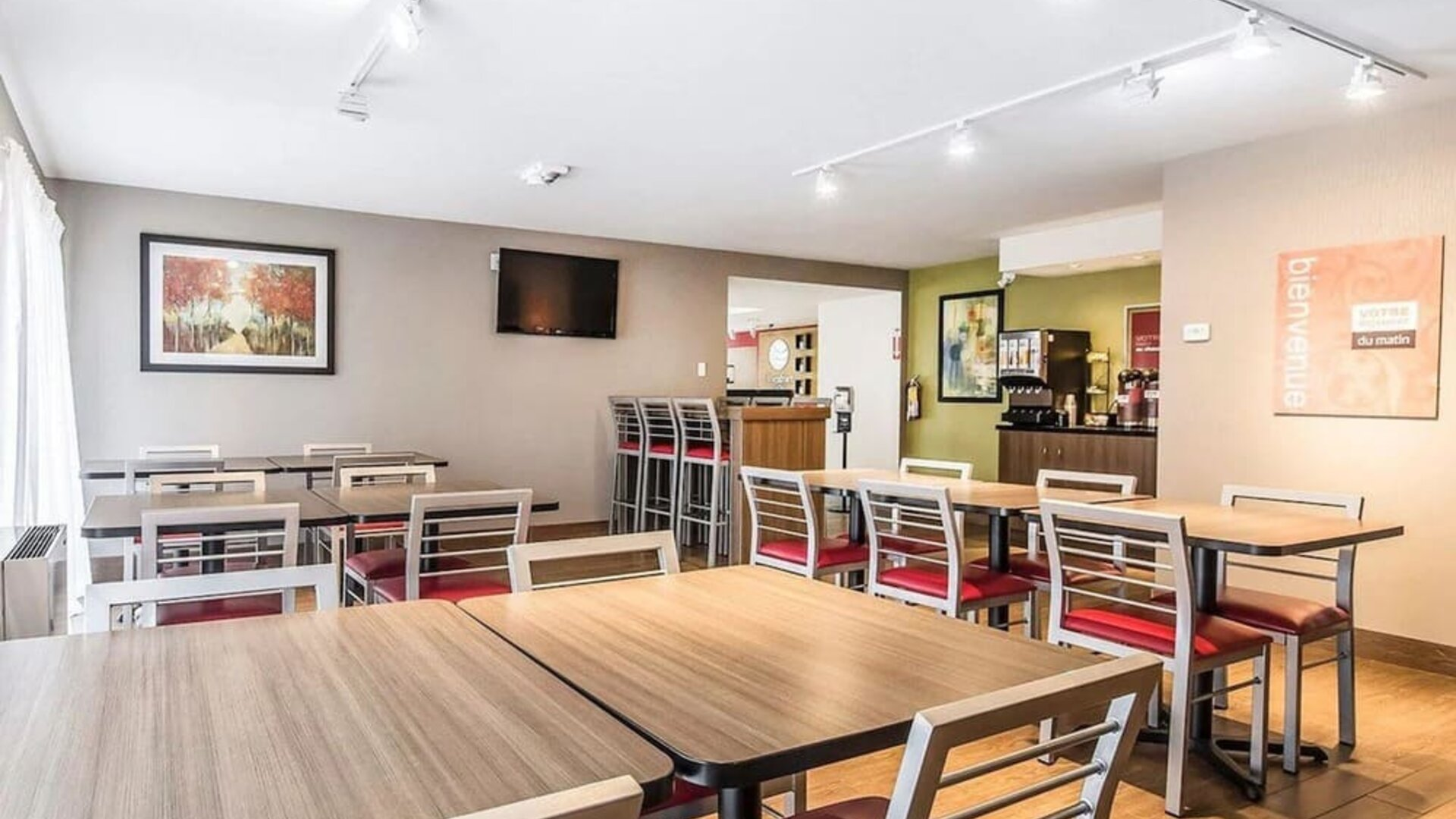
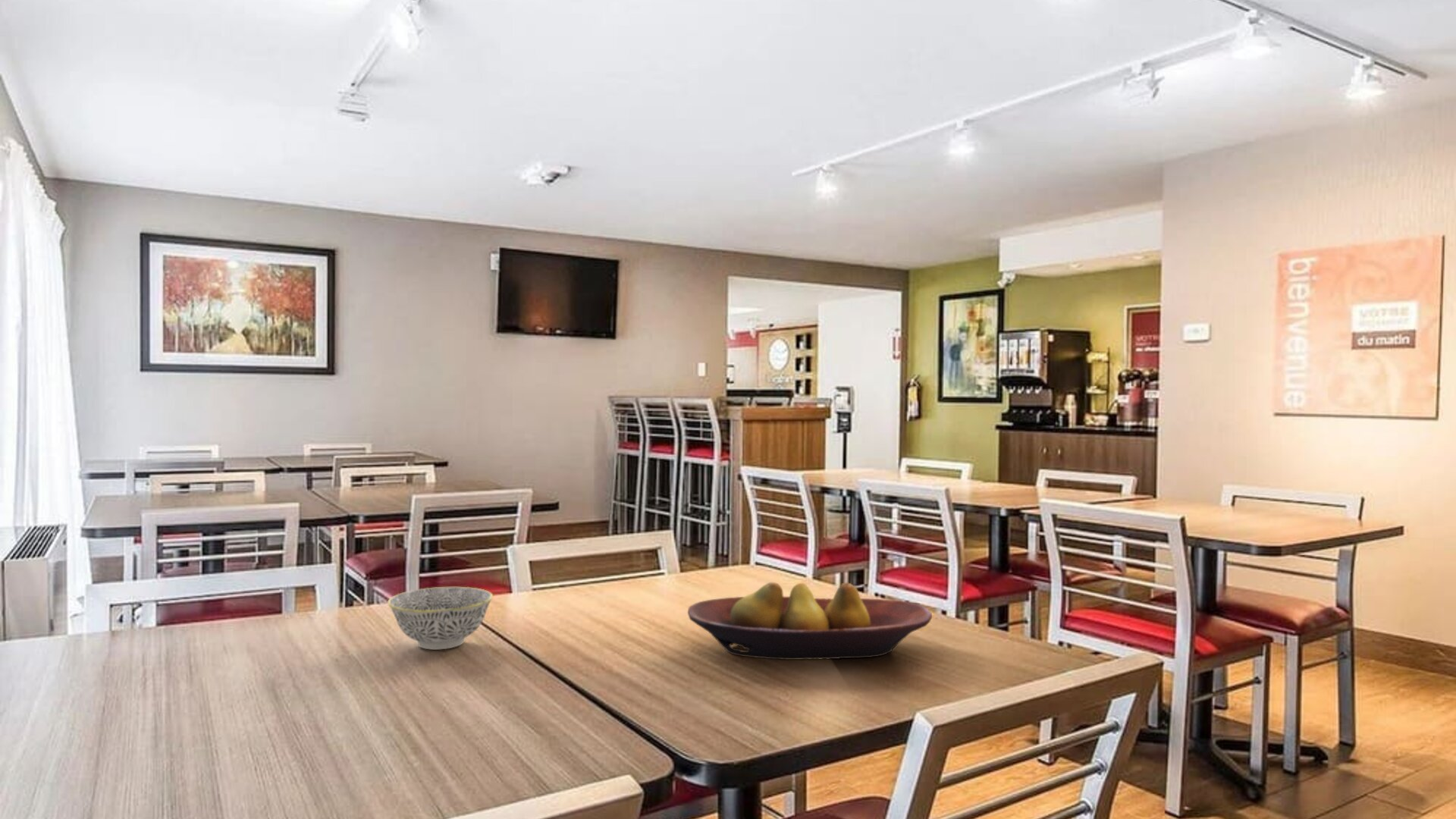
+ bowl (441, 620)
+ fruit bowl (810, 615)
